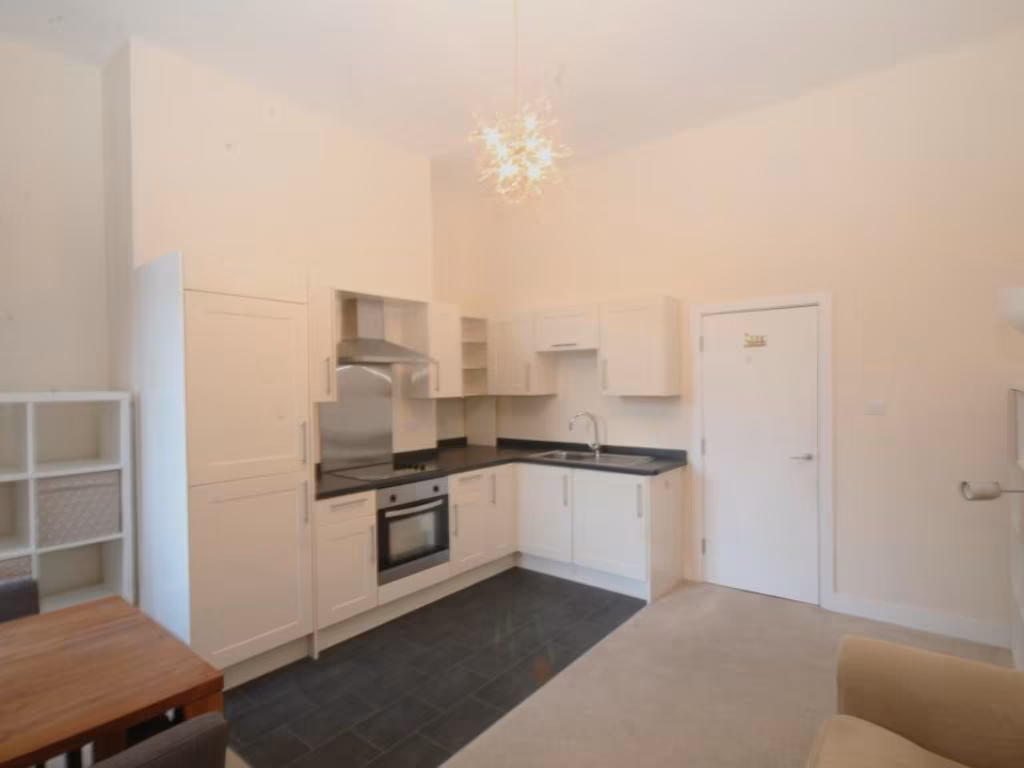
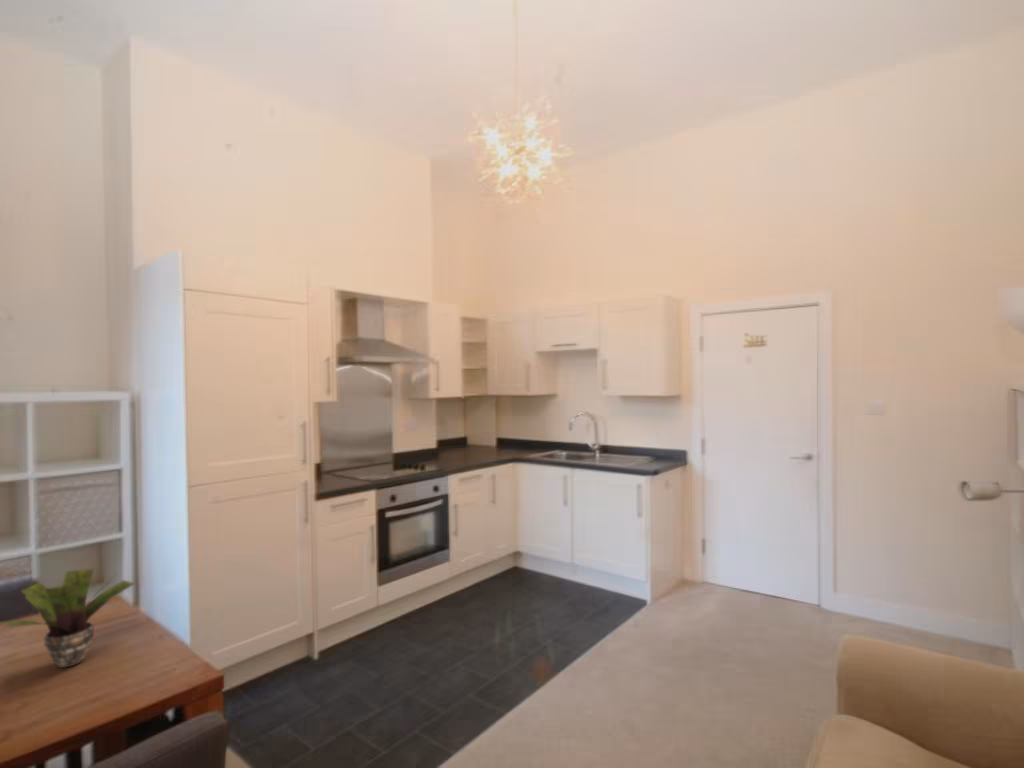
+ potted plant (72, 617)
